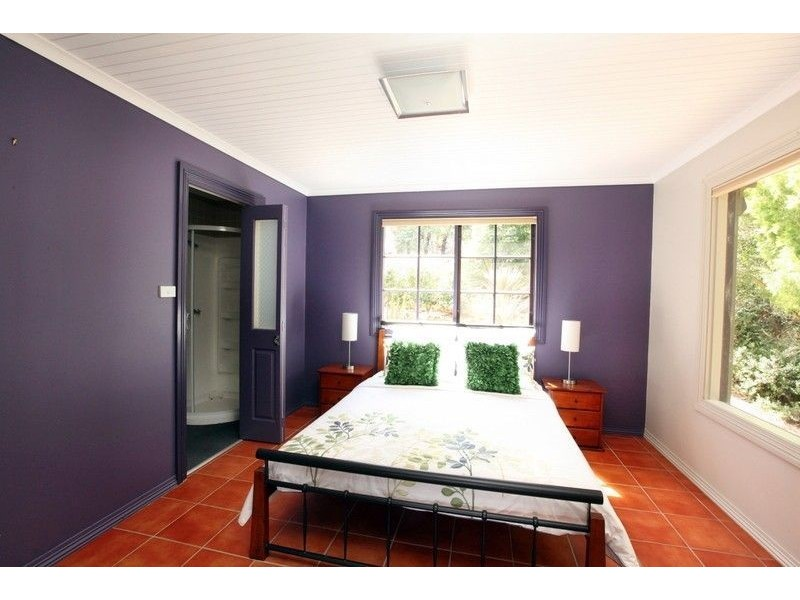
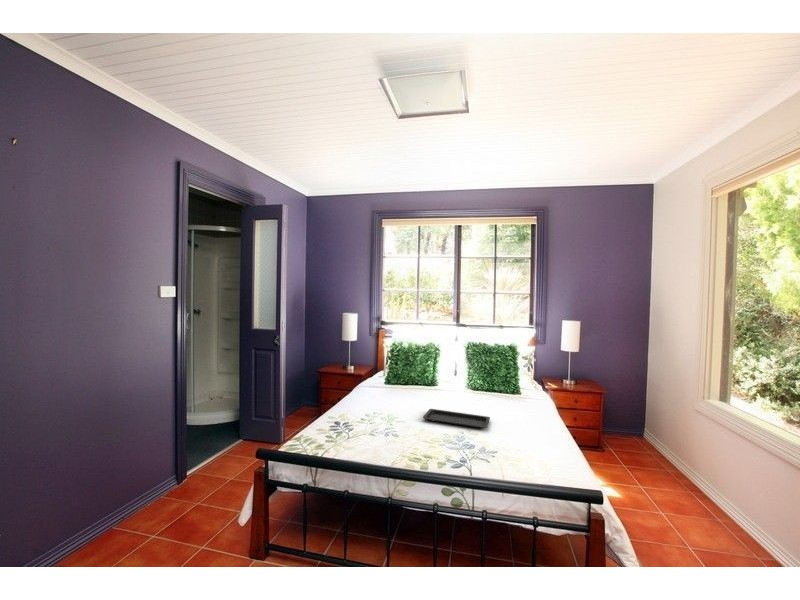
+ serving tray (456, 419)
